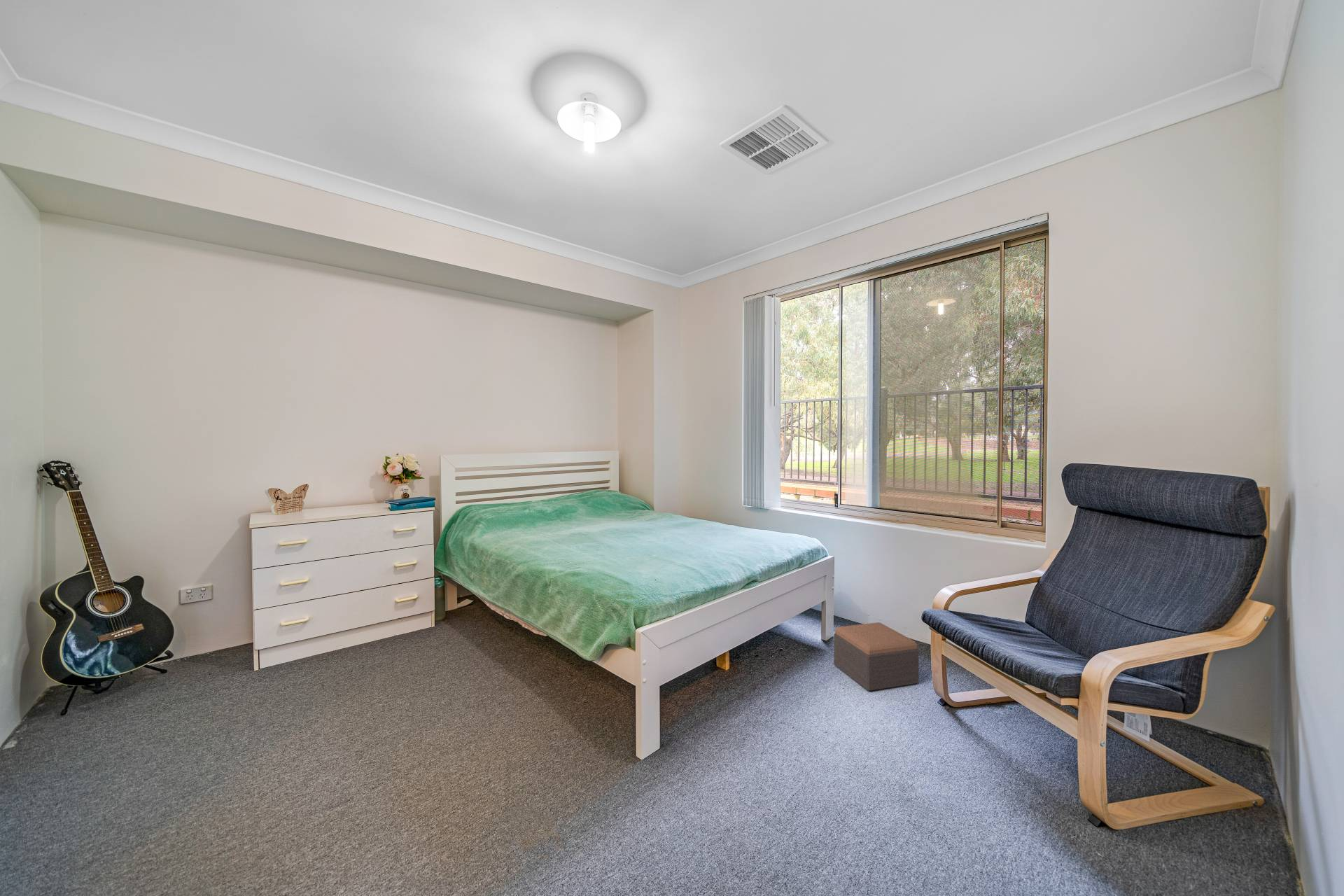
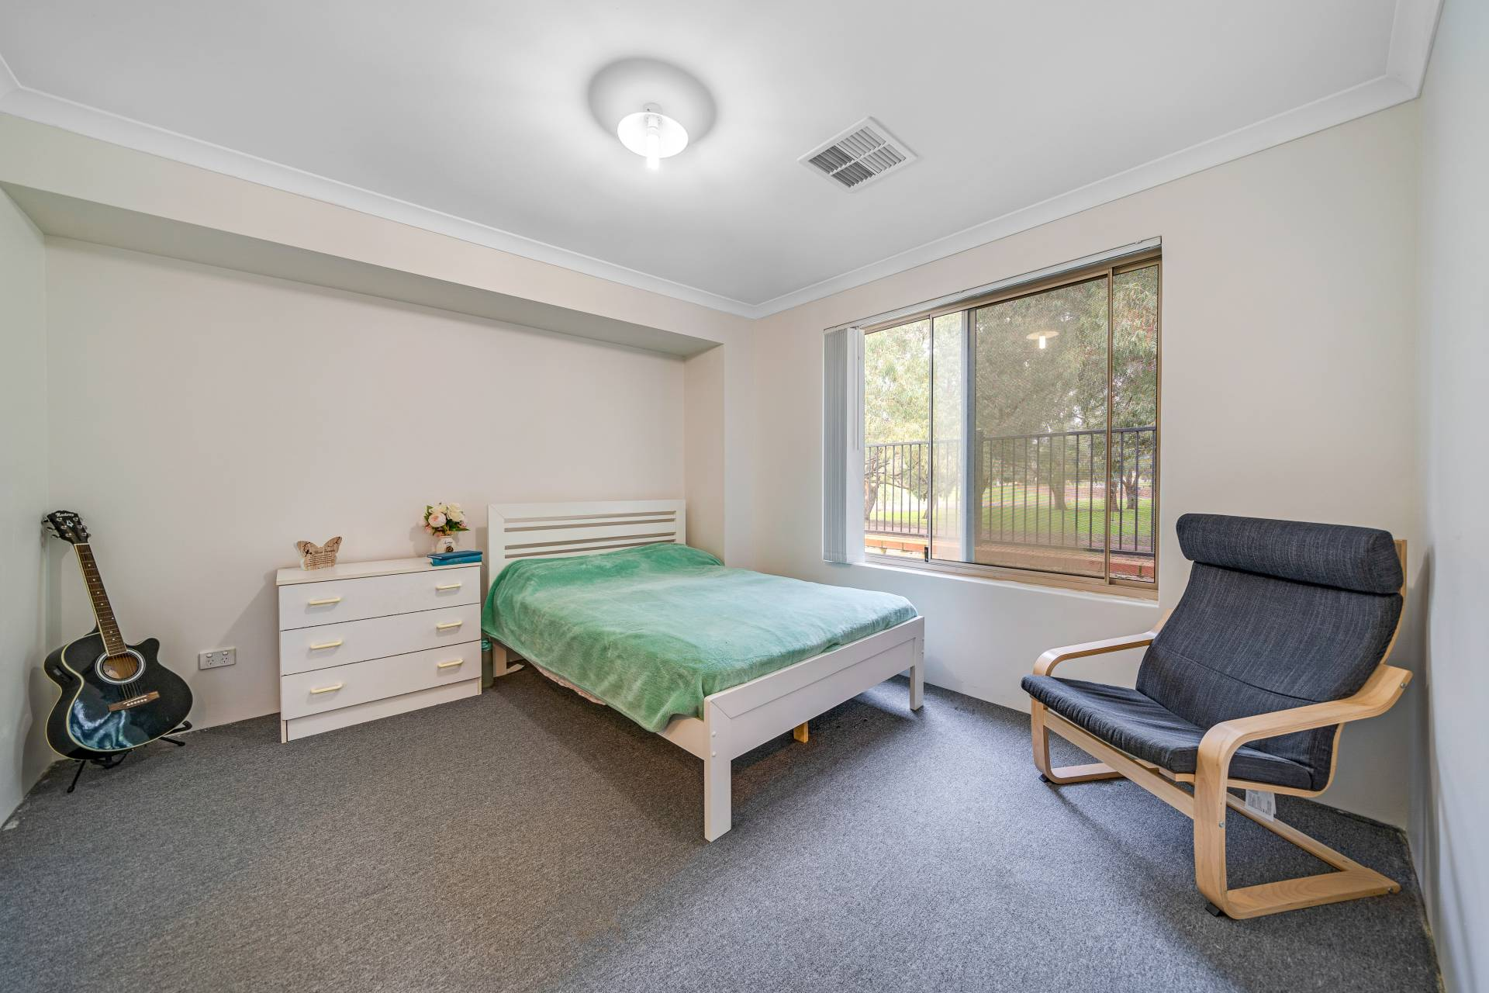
- footstool (874, 652)
